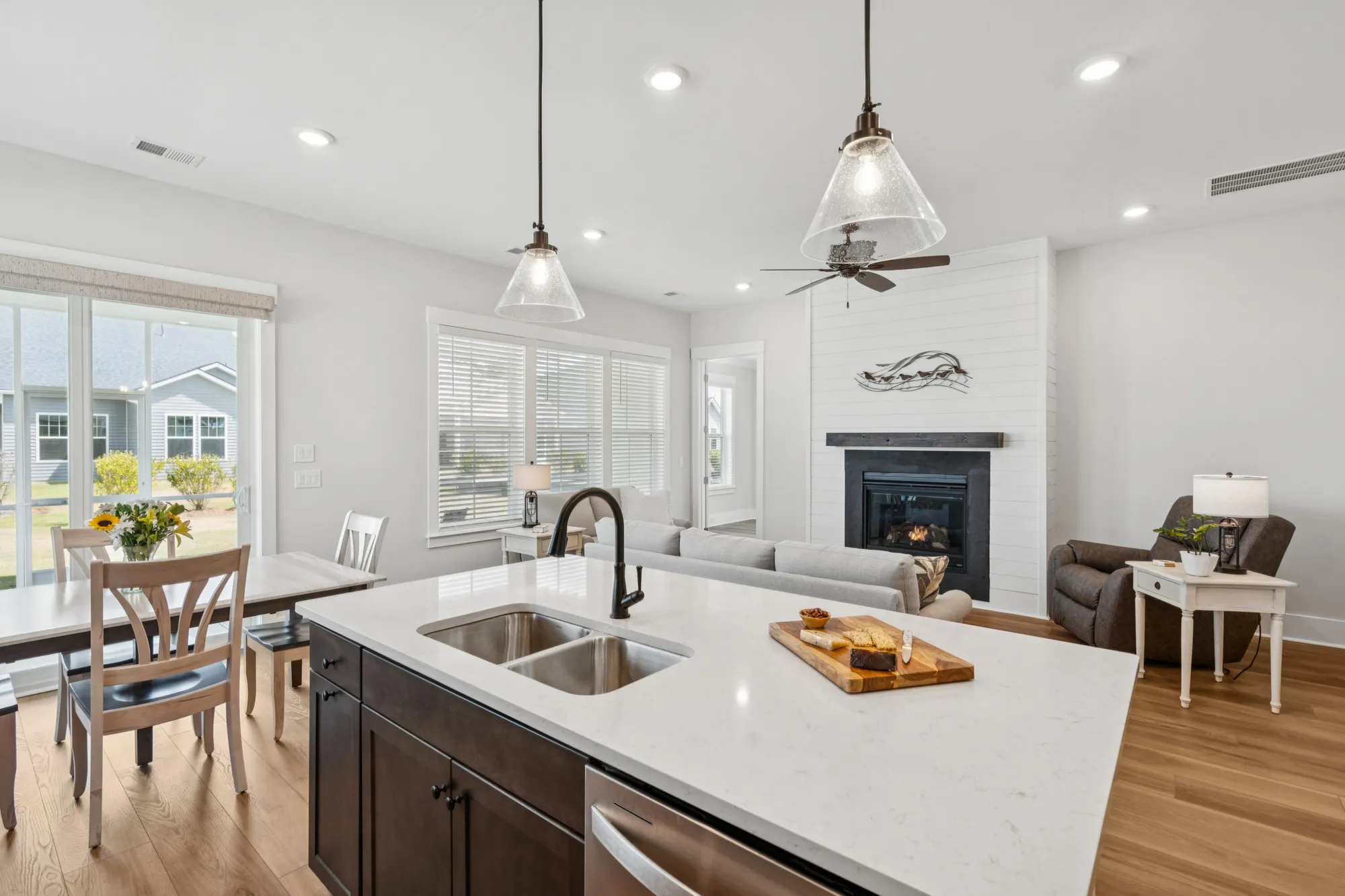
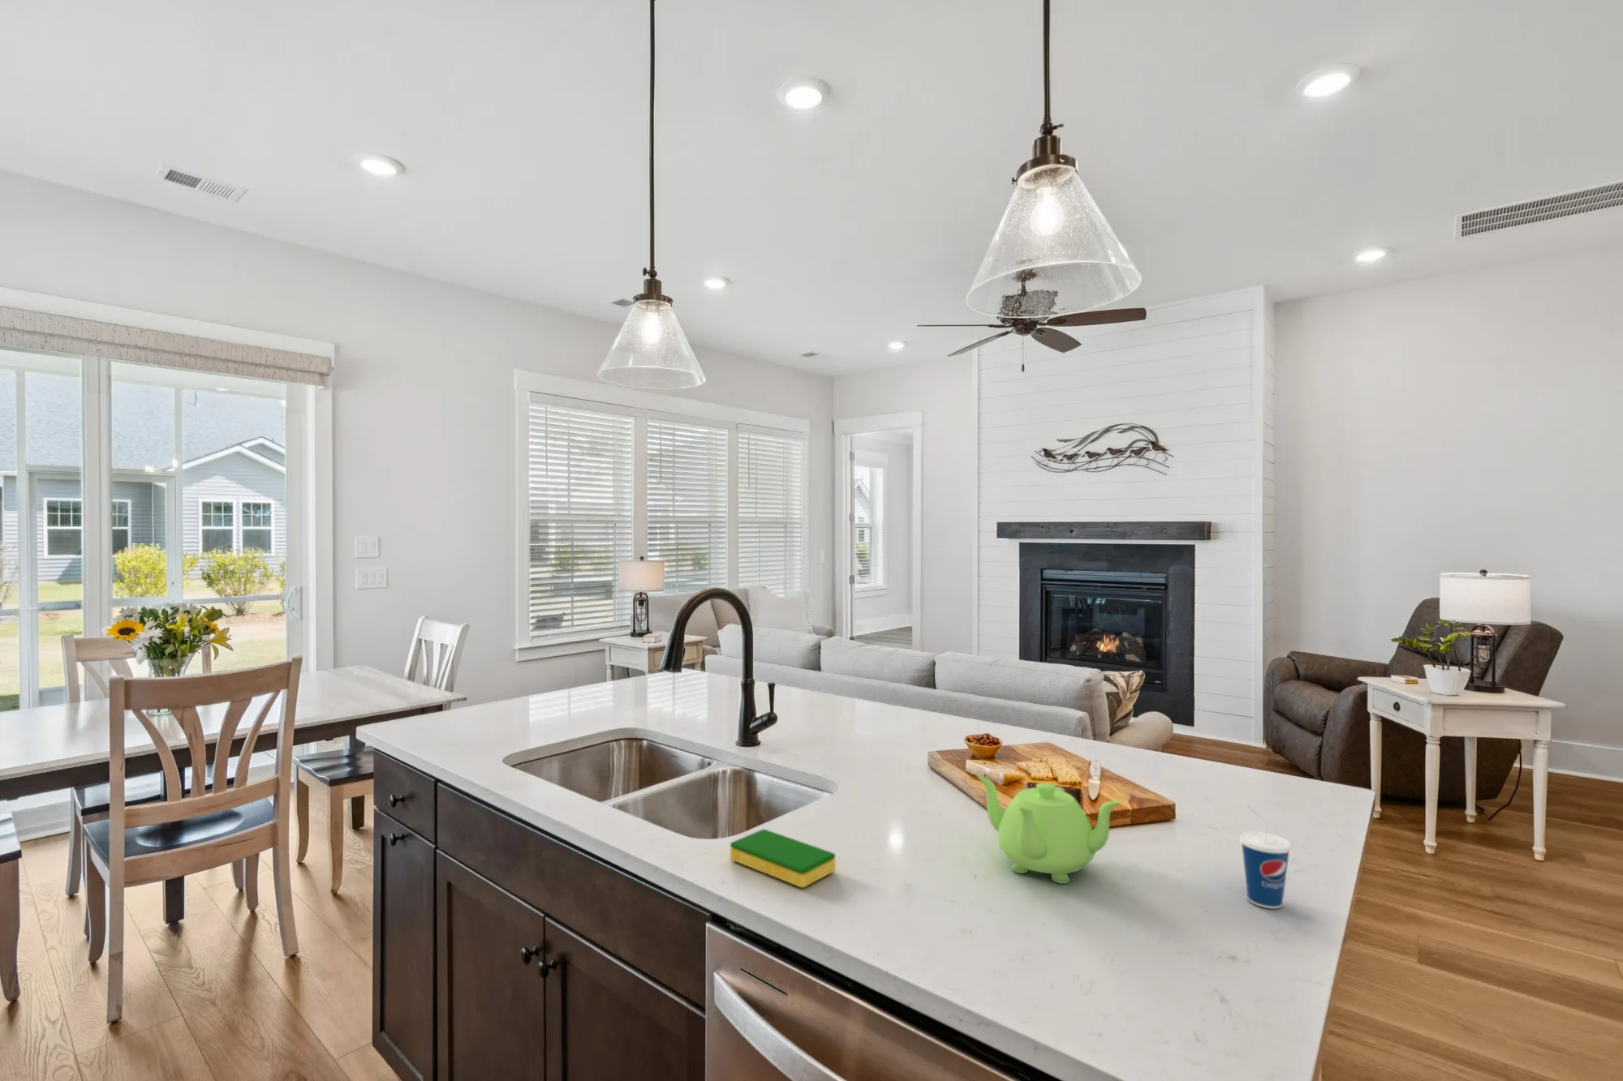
+ dish sponge (782, 857)
+ teapot (1044, 828)
+ cup (1265, 853)
